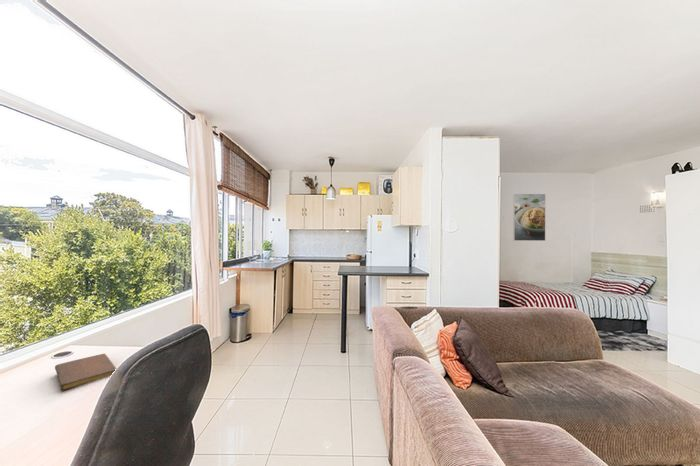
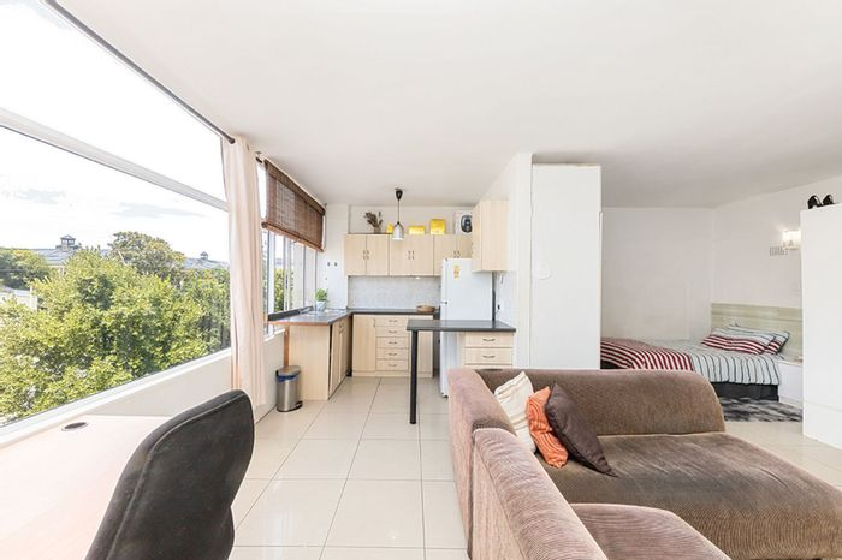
- notebook (85, 370)
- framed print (529, 217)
